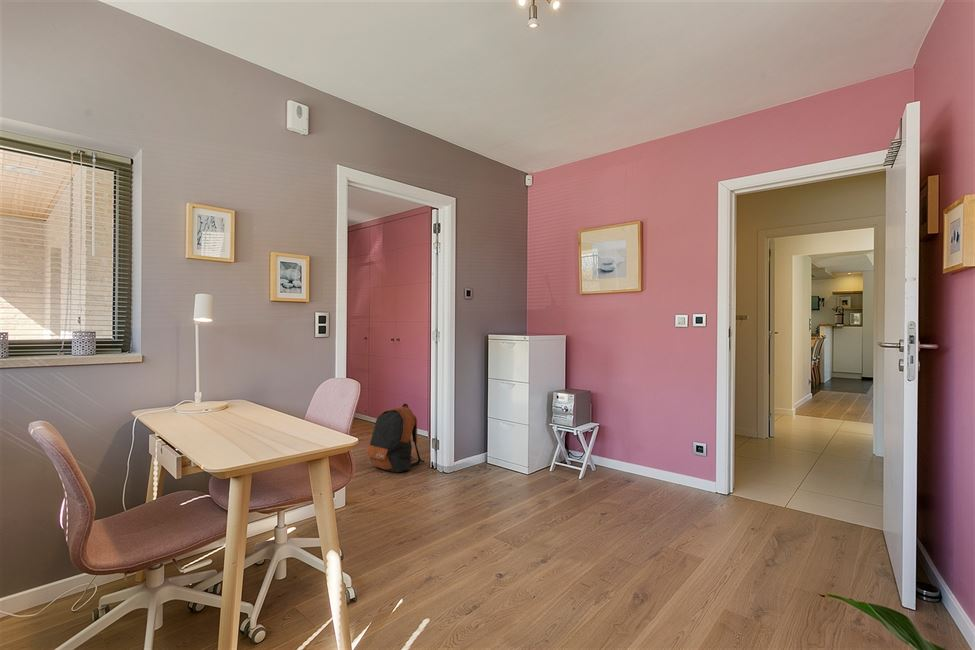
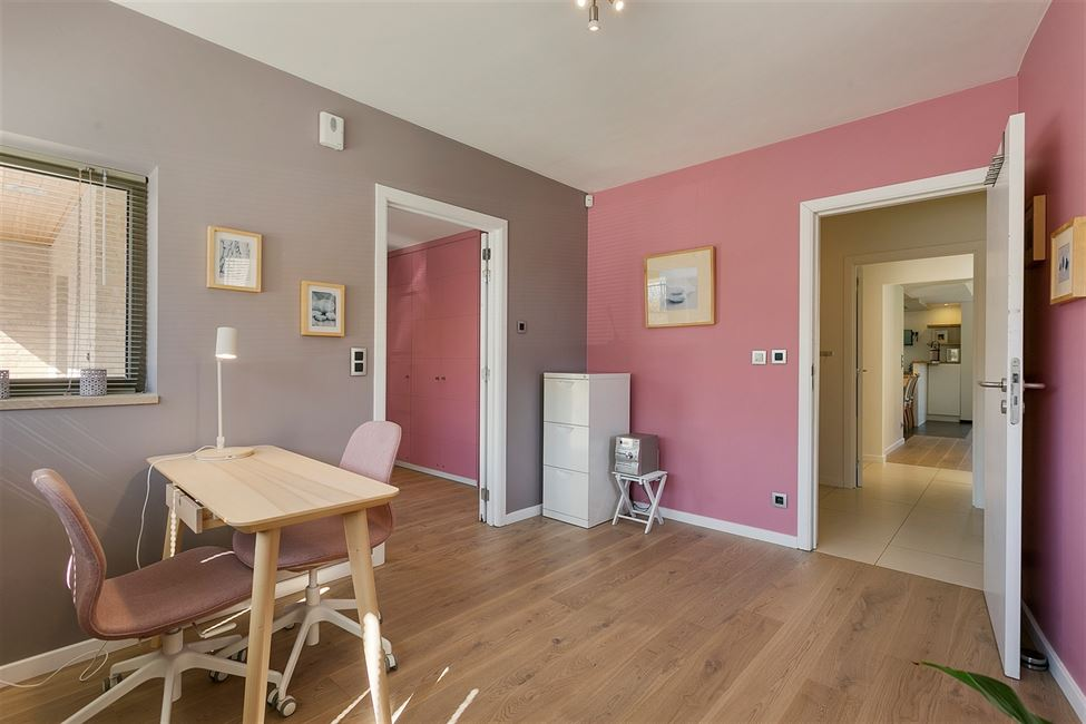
- backpack (396, 435)
